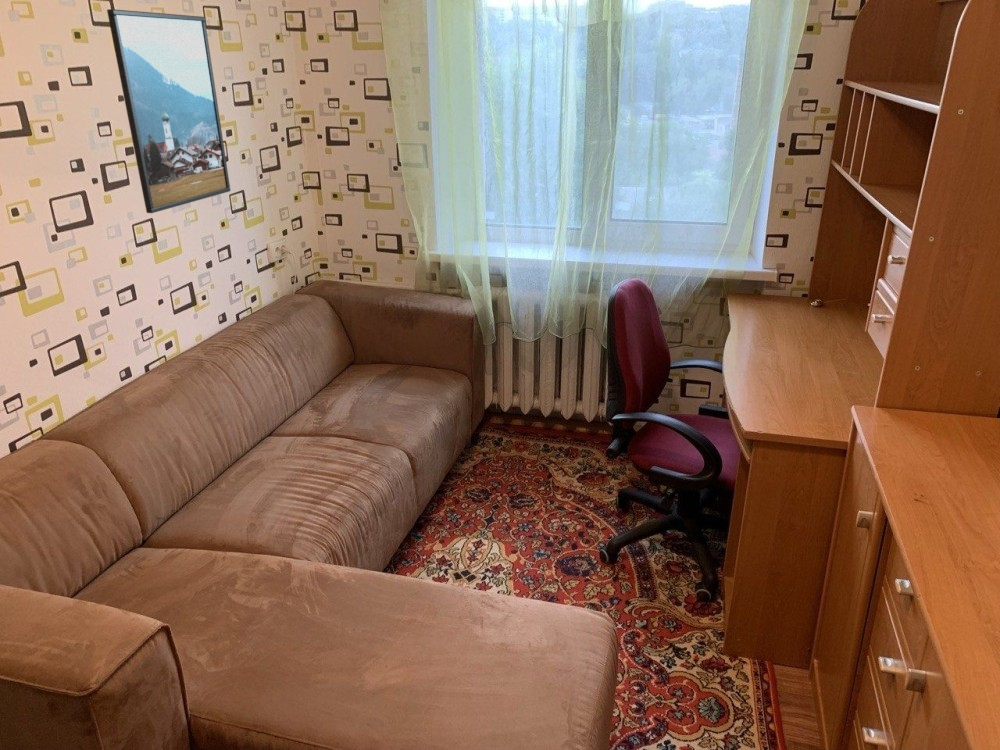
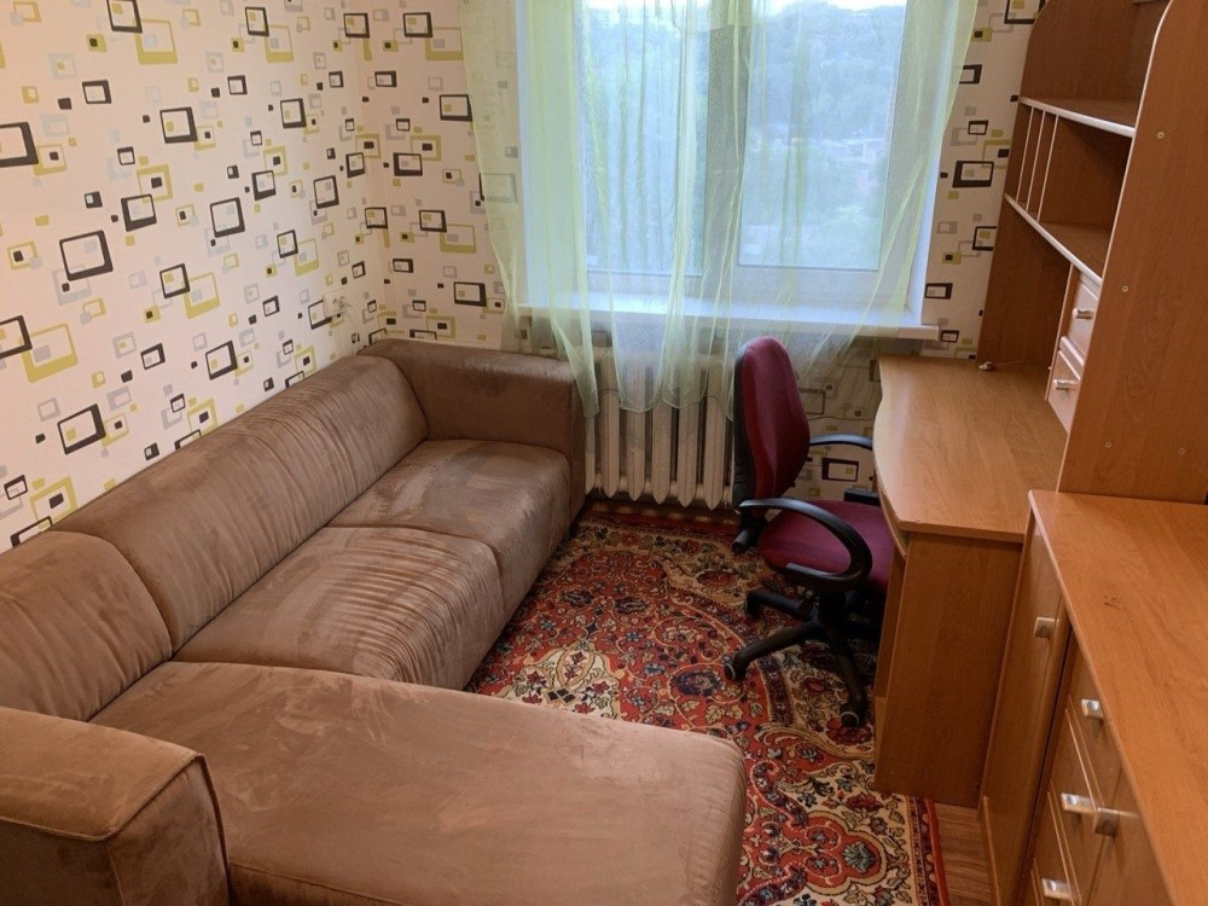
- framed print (176, 111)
